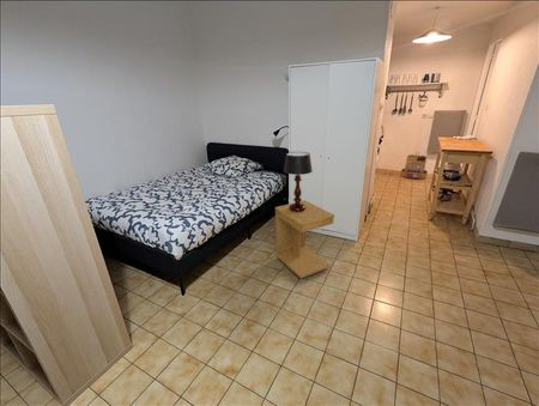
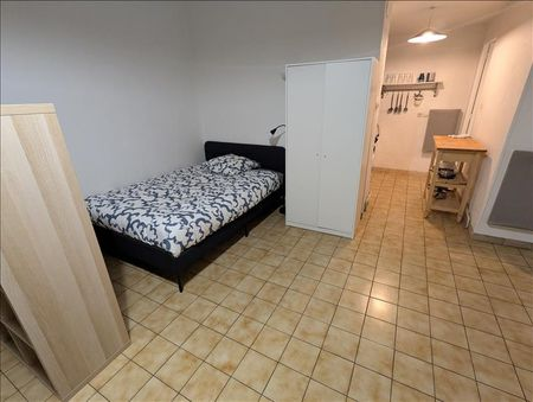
- side table (302, 238)
- backpack (414, 164)
- table lamp (297, 182)
